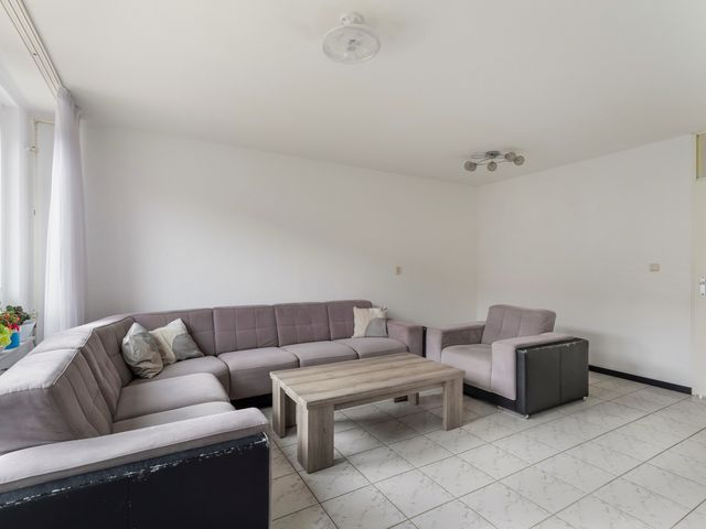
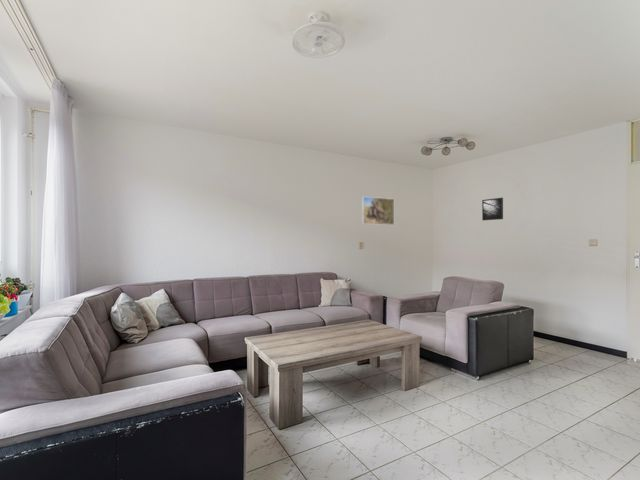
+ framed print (492, 209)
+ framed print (378, 211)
